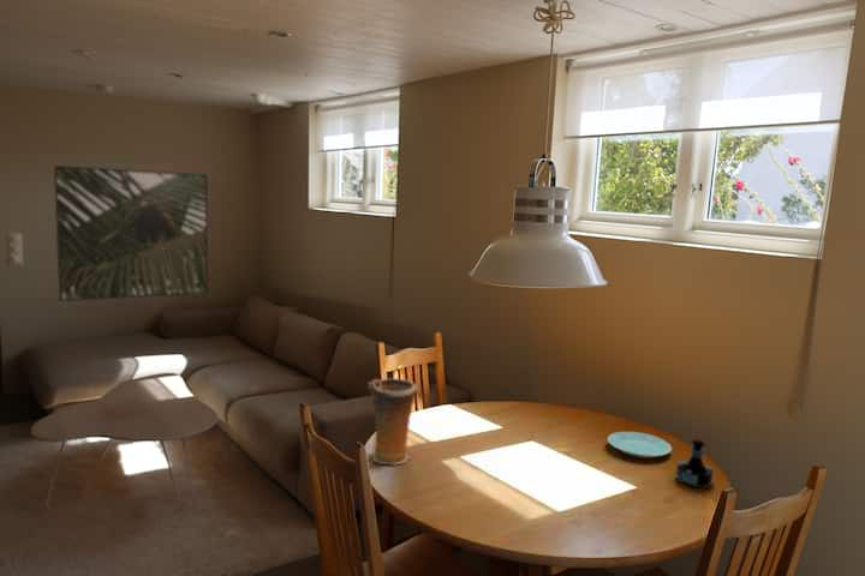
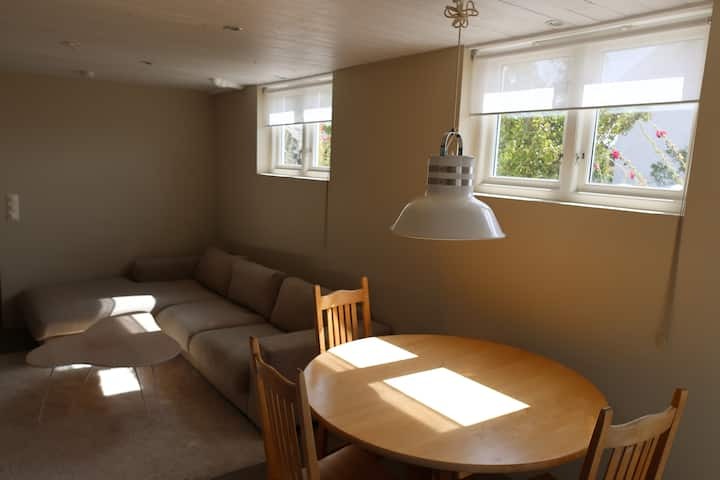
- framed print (137, 234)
- plate (638, 445)
- vase (389, 415)
- tequila bottle (696, 460)
